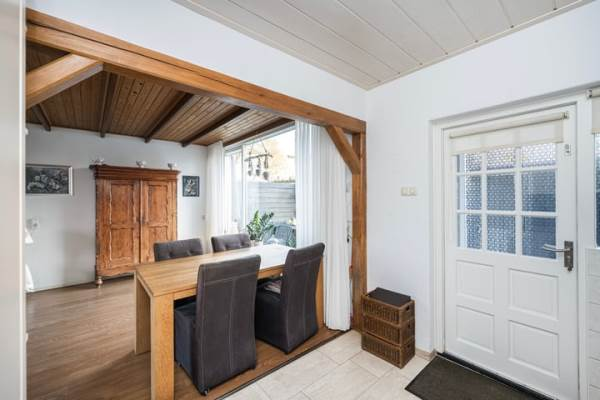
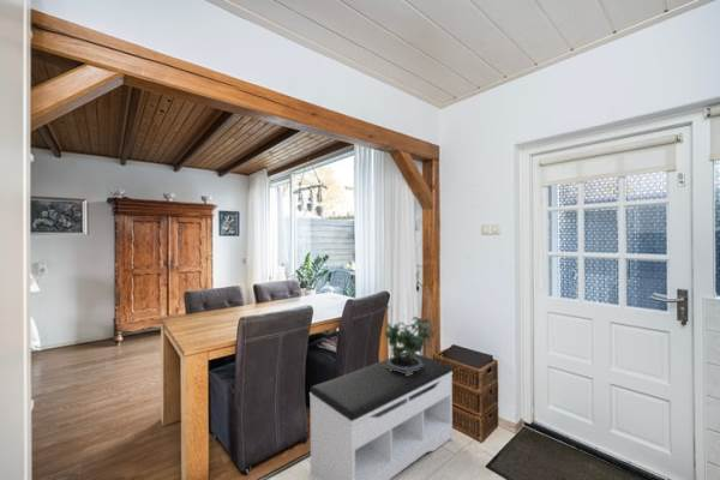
+ bench (386, 413)
+ potted plant (408, 340)
